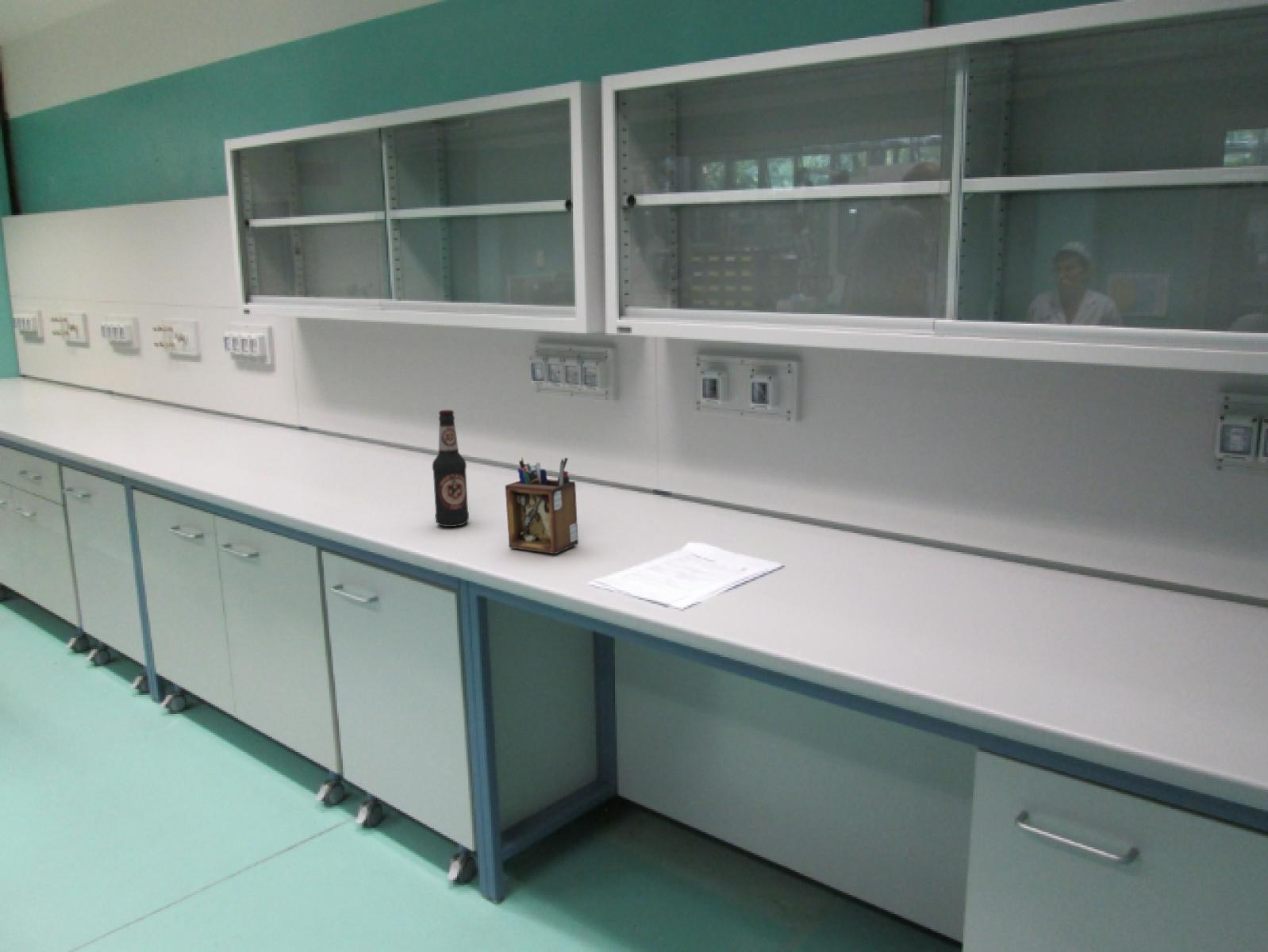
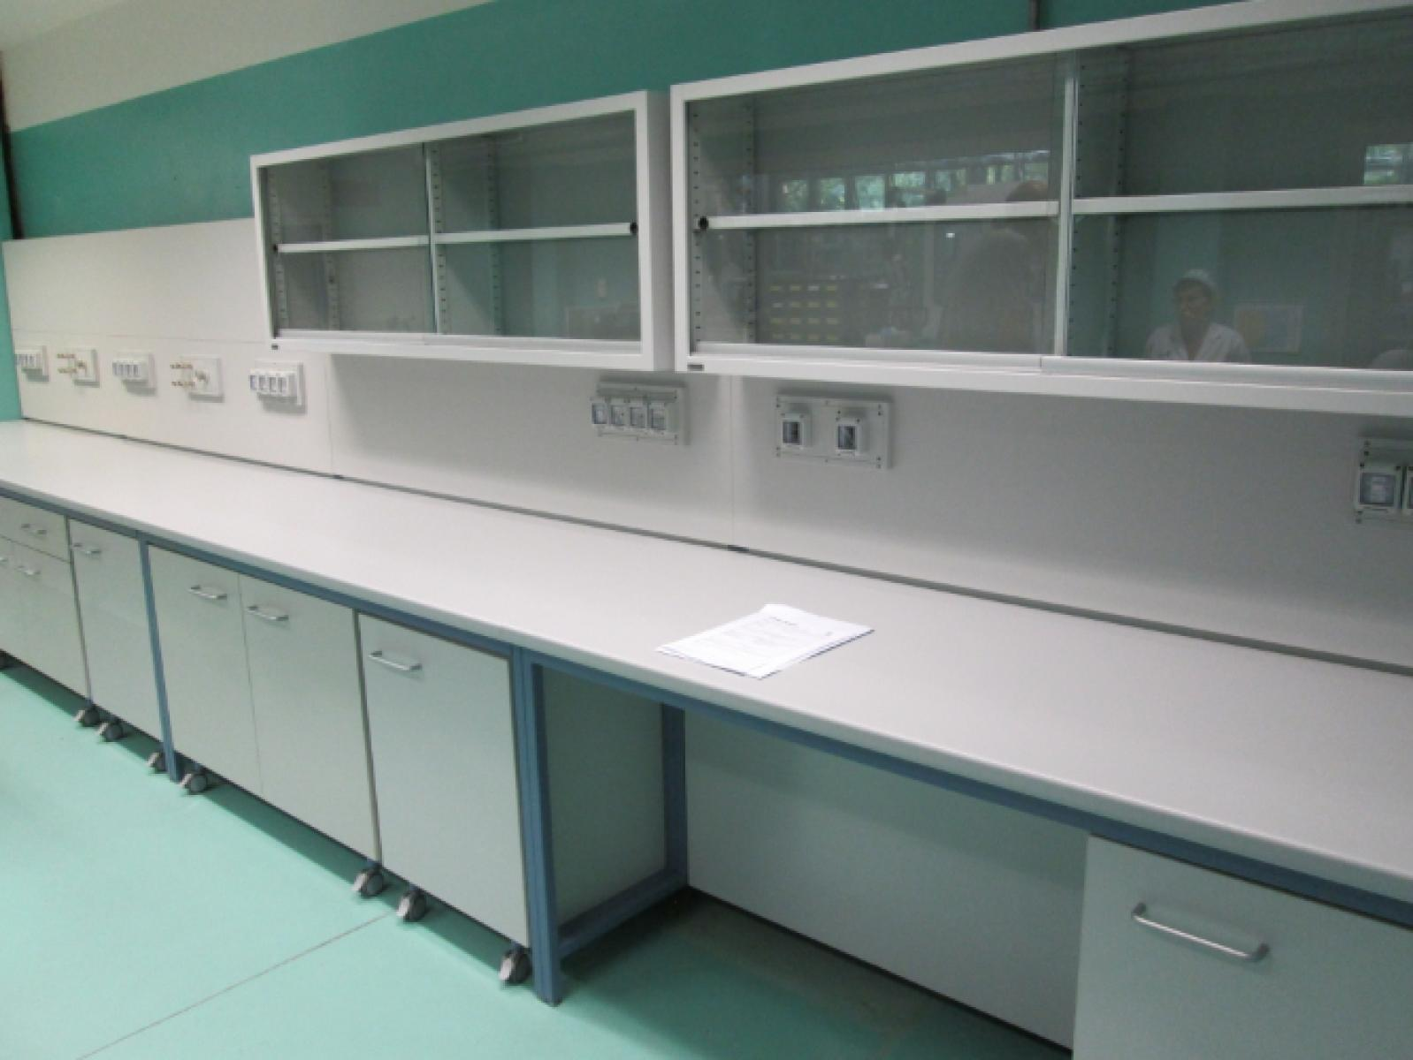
- bottle (449, 467)
- desk organizer (541, 502)
